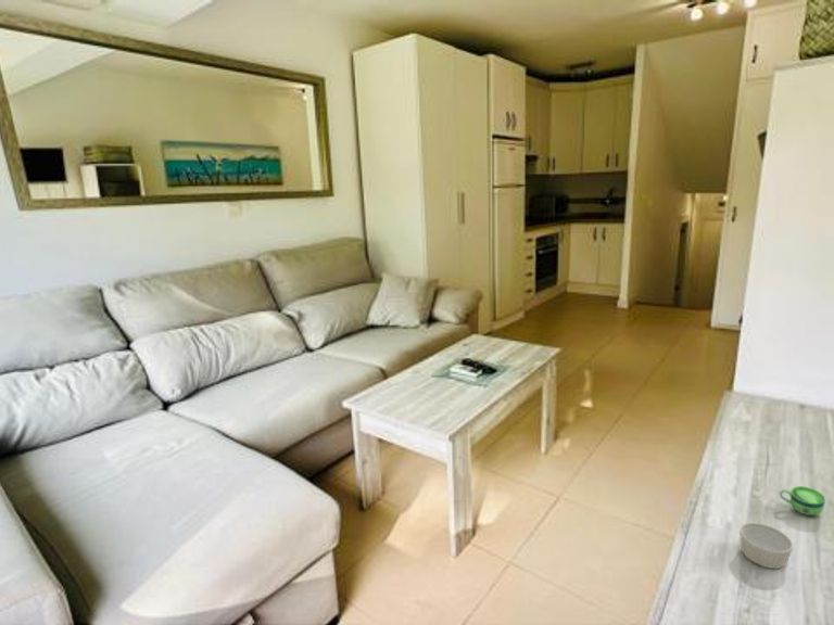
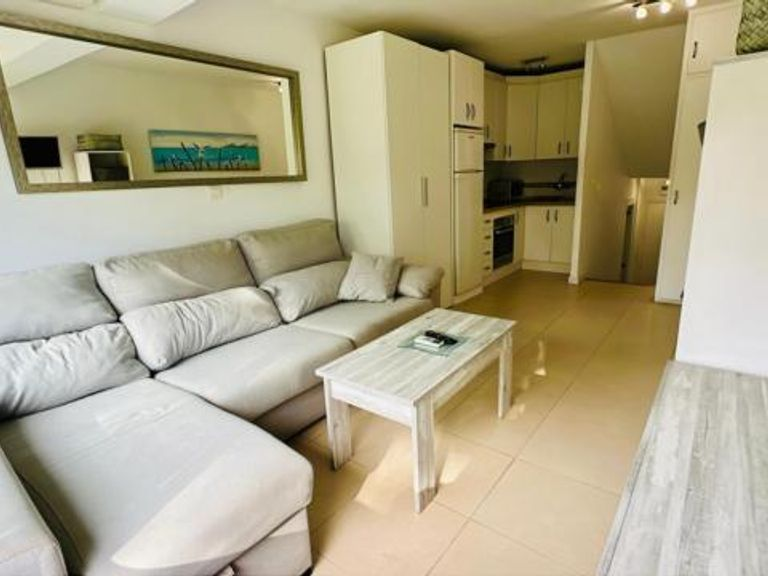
- ramekin (763, 546)
- cup (801, 501)
